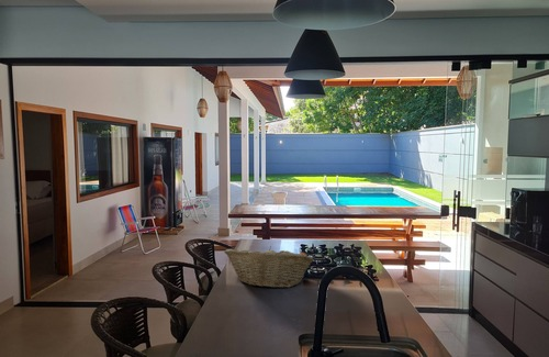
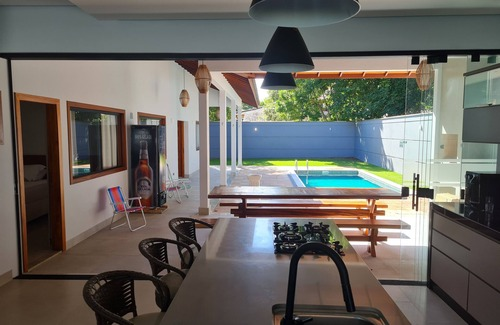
- fruit basket (268, 261)
